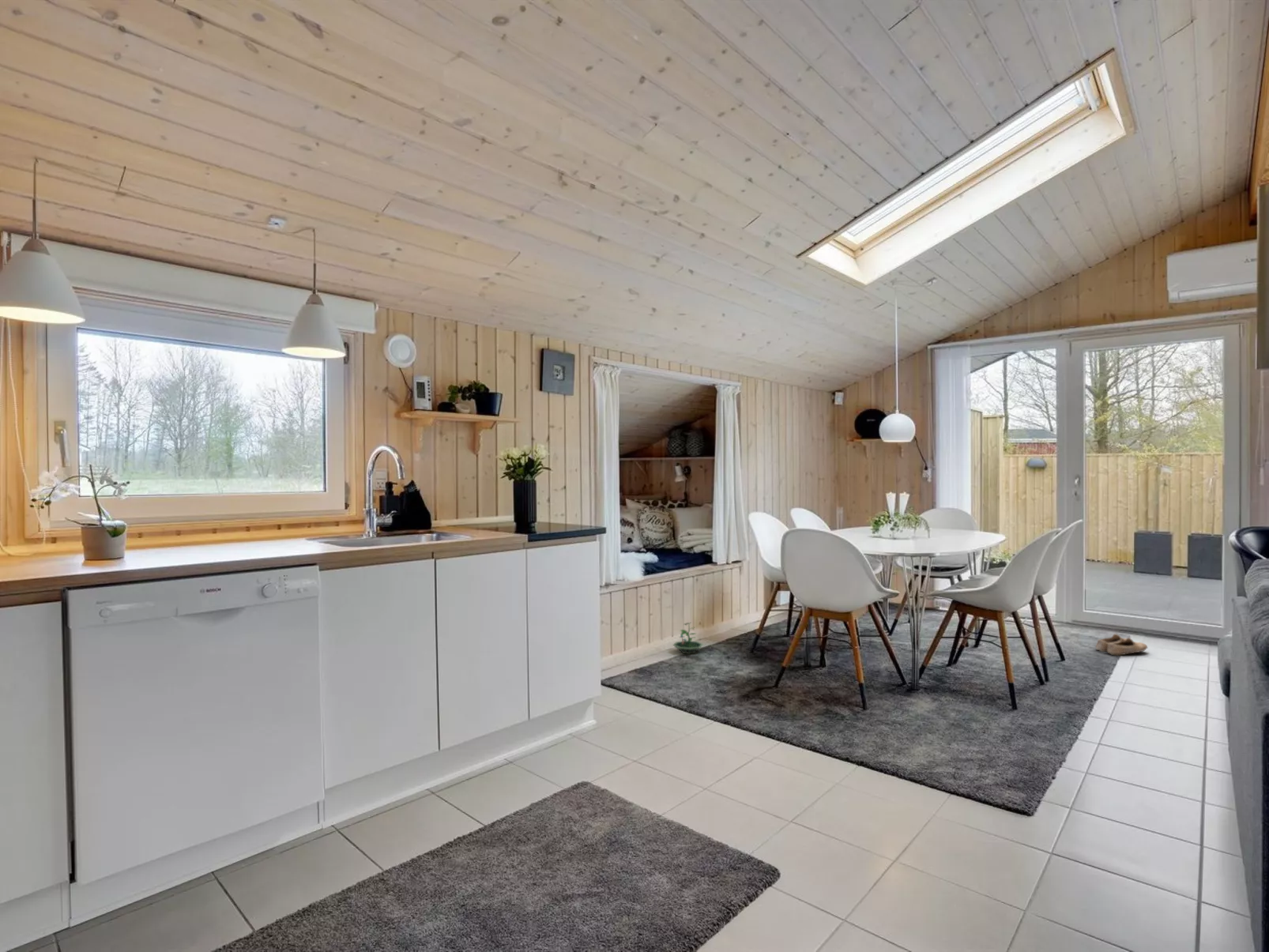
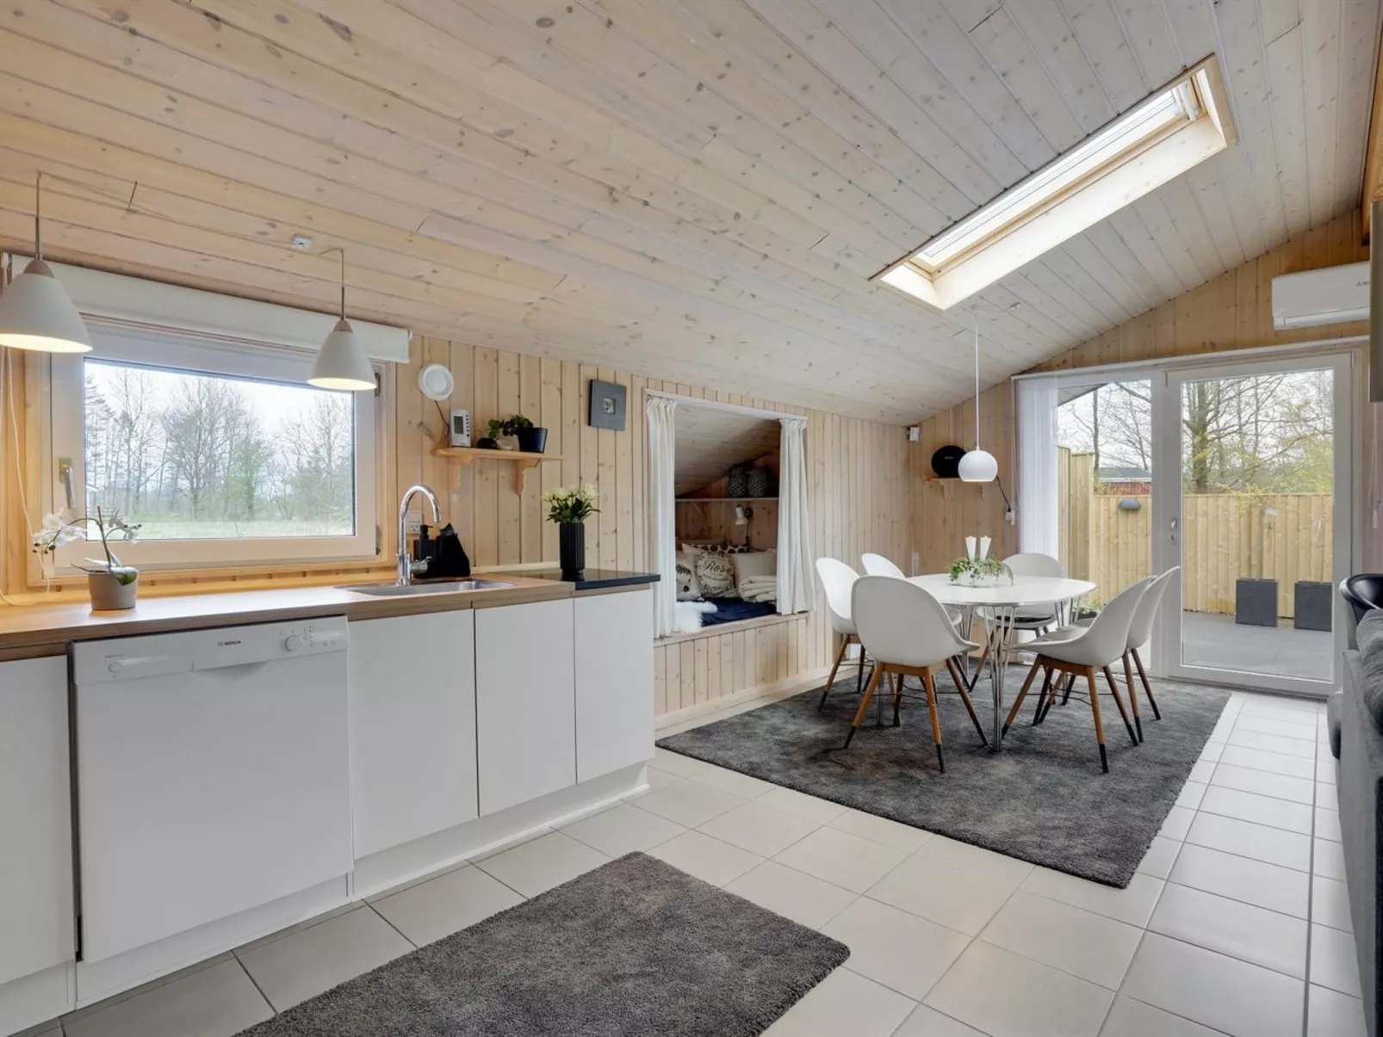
- shoe (1121, 643)
- terrarium (689, 627)
